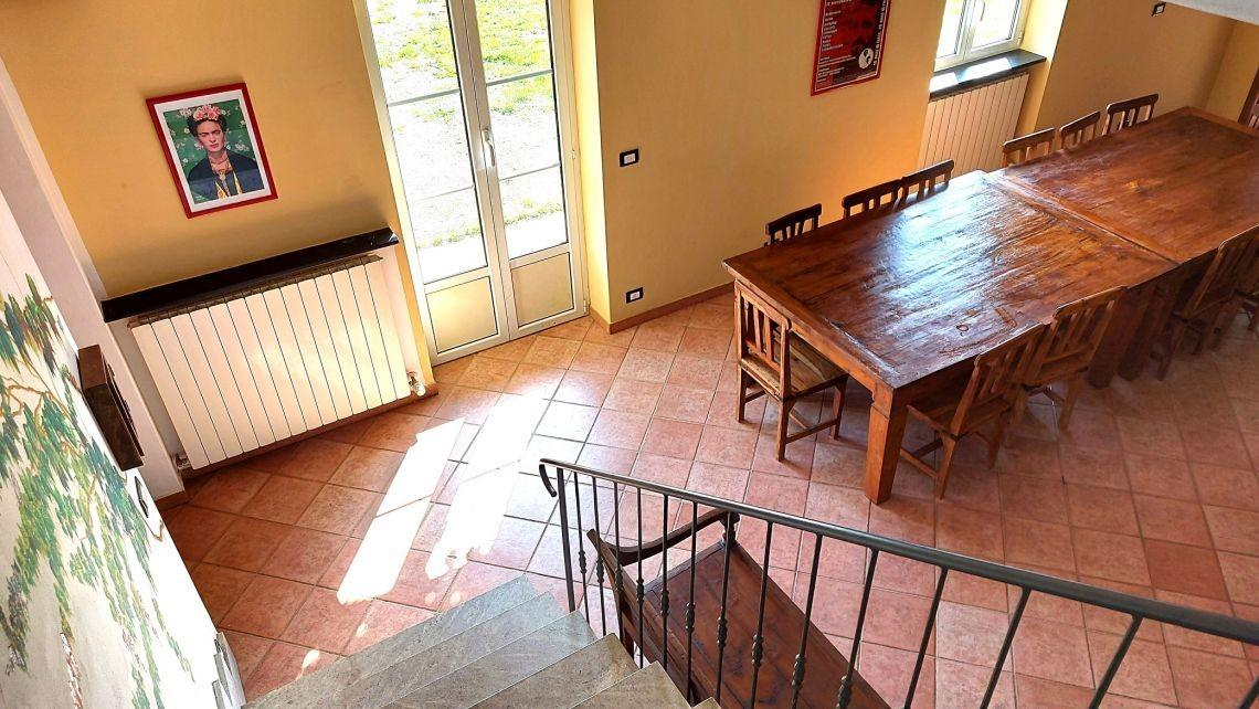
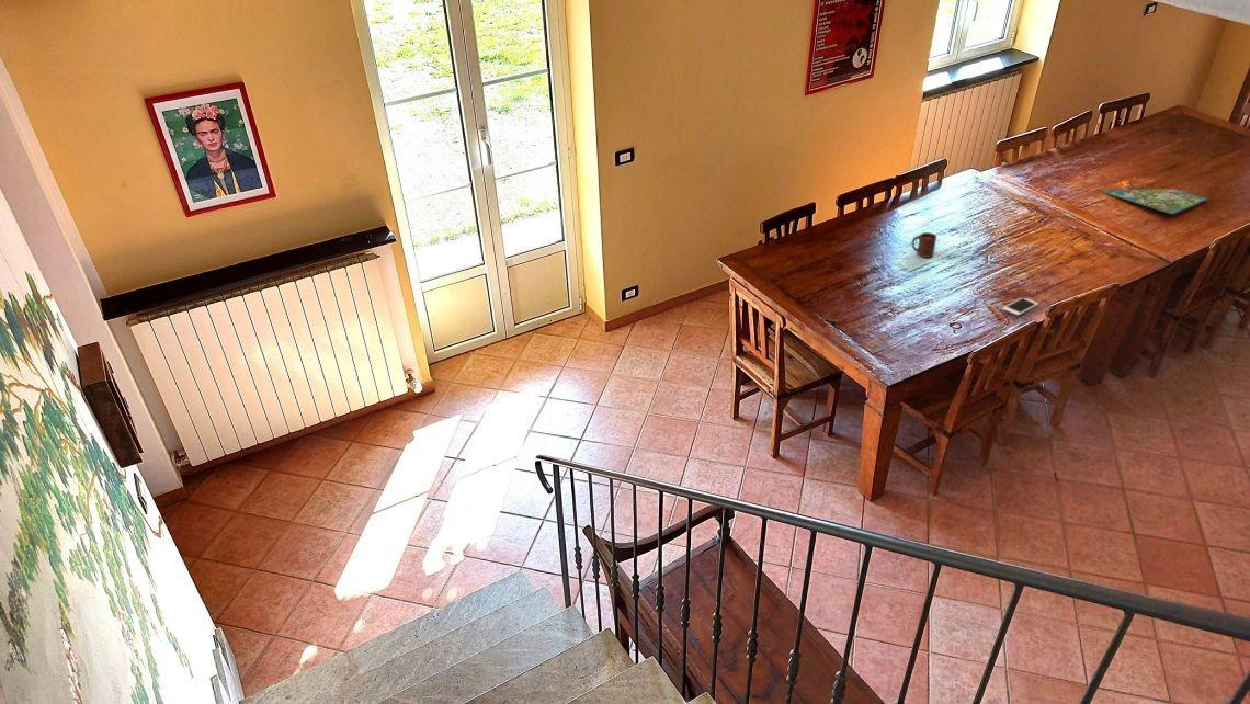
+ cup (924, 245)
+ board game (1148, 193)
+ cell phone (1020, 306)
